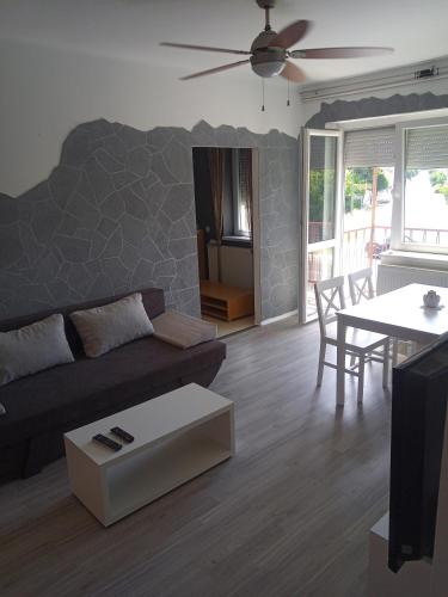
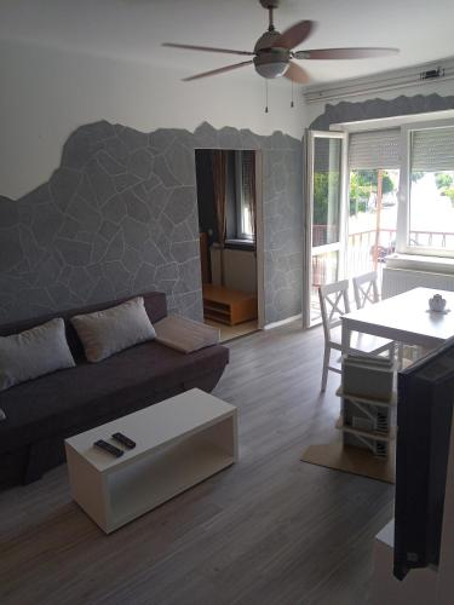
+ staircase (366, 407)
